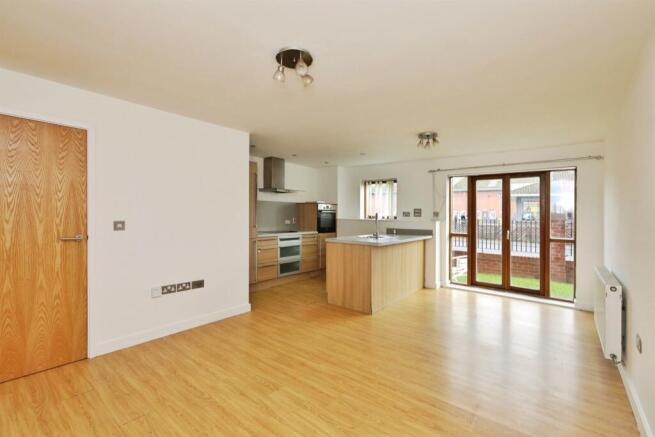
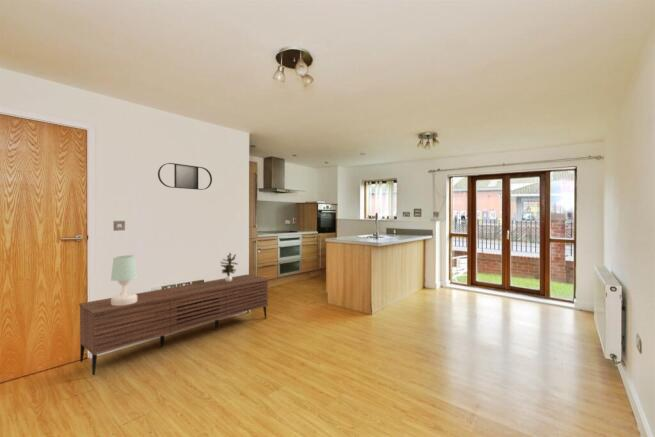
+ table lamp (124, 279)
+ potted plant (230, 266)
+ sideboard (190, 312)
+ home mirror (186, 176)
